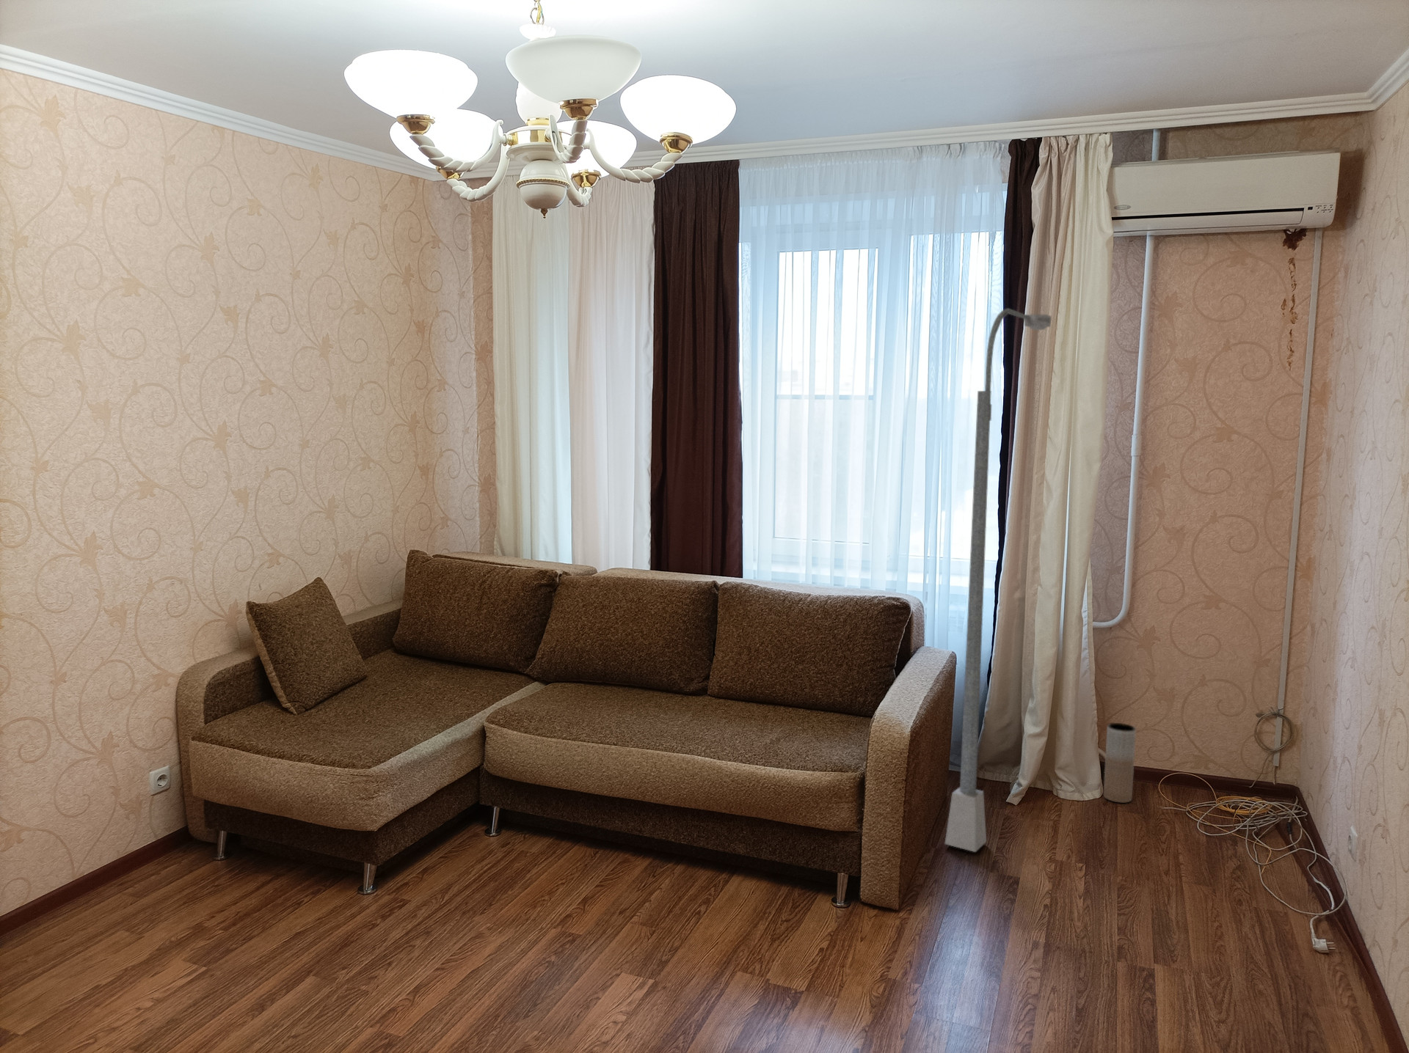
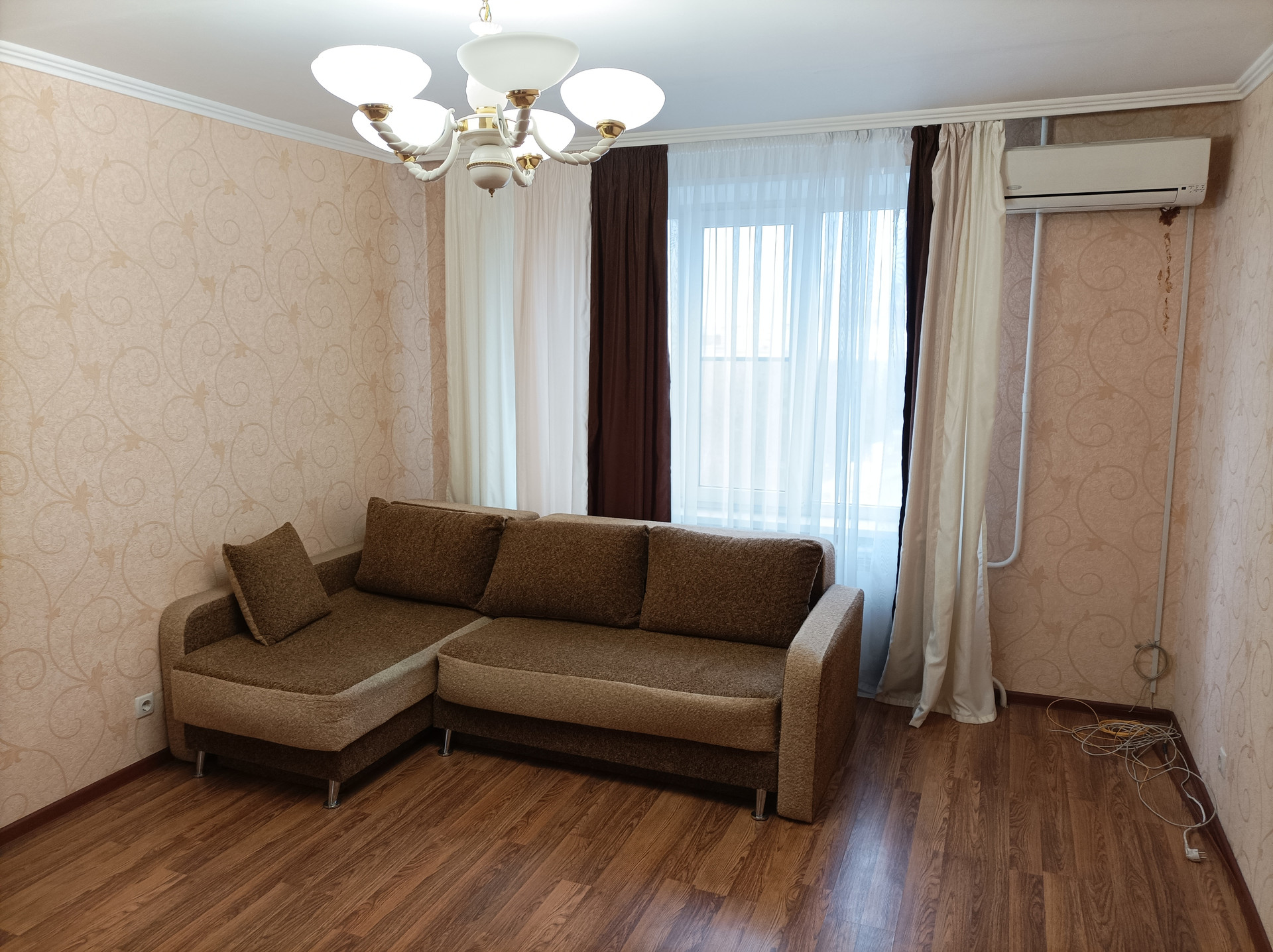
- vase (1119, 762)
- floor lamp (984, 566)
